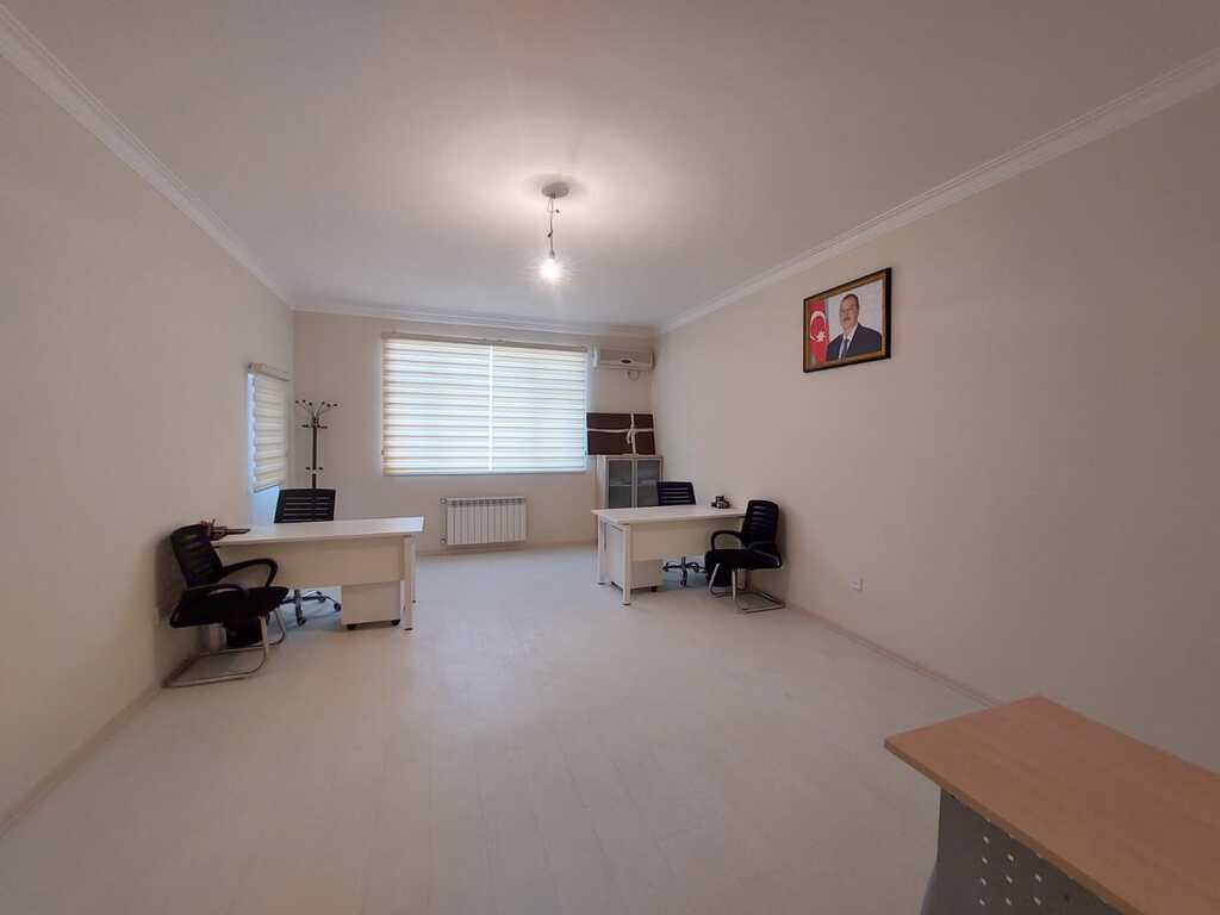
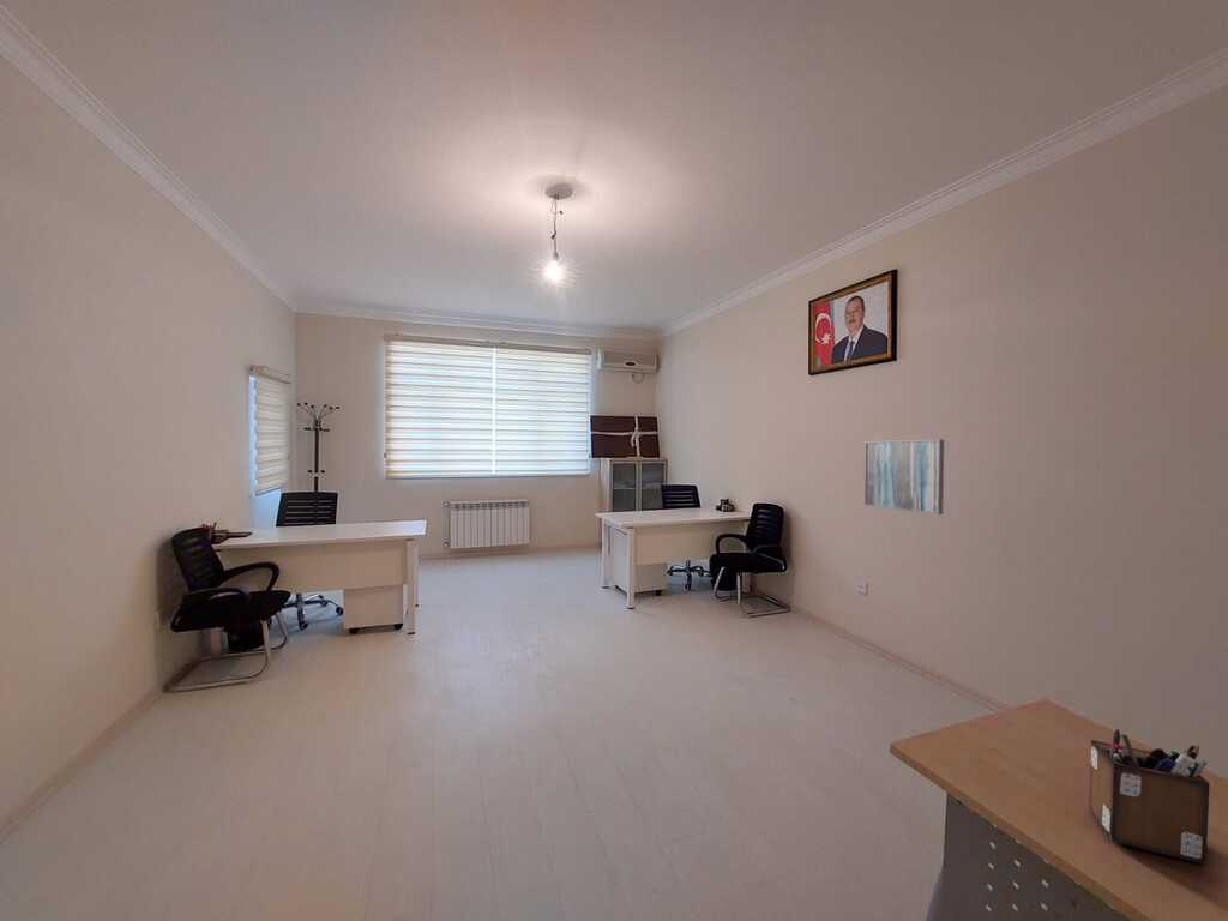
+ desk organizer (1145, 783)
+ wall art (901, 475)
